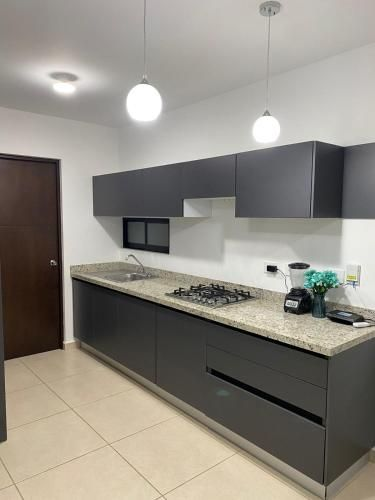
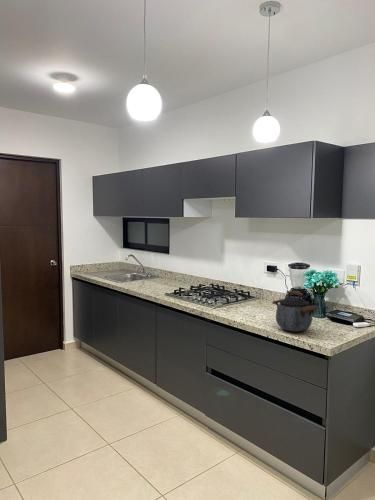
+ kettle (294, 310)
